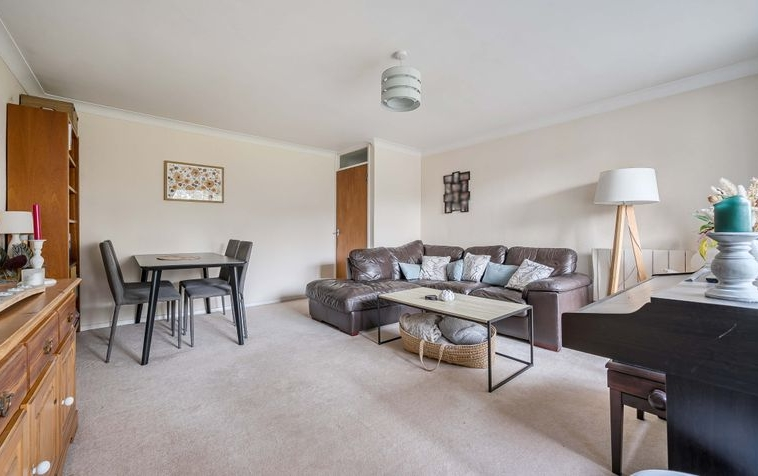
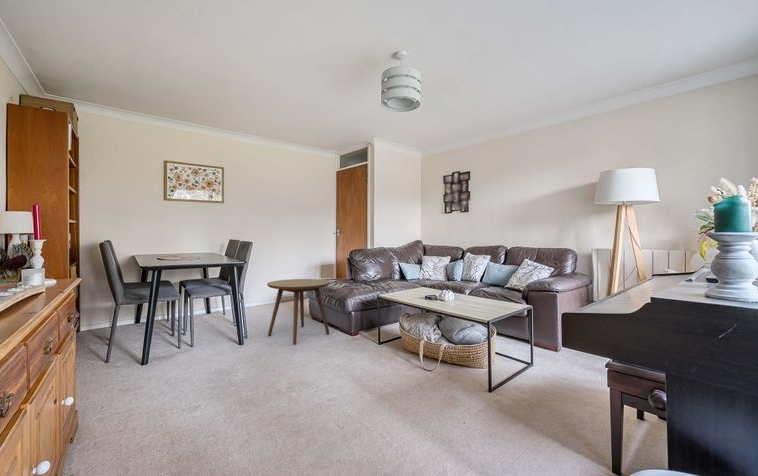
+ side table (300, 308)
